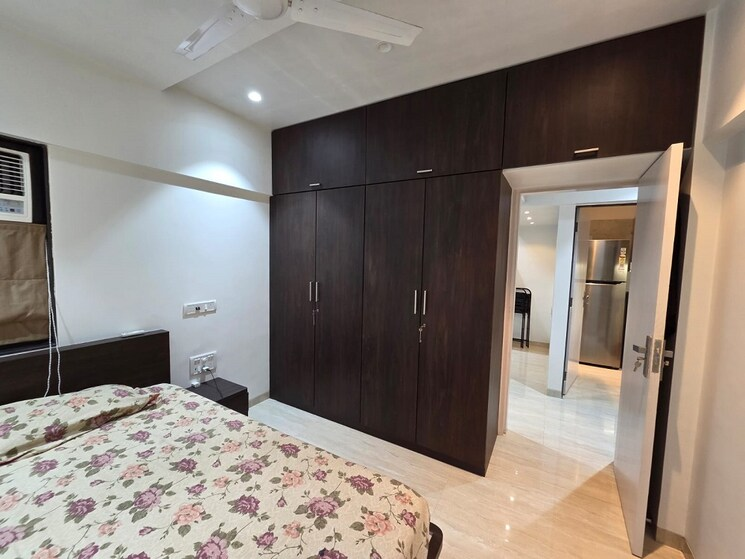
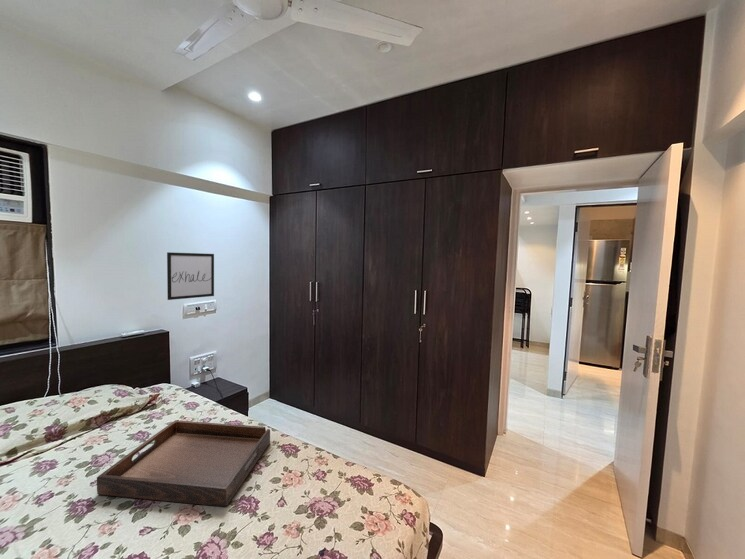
+ serving tray (196, 456)
+ wall art (192, 275)
